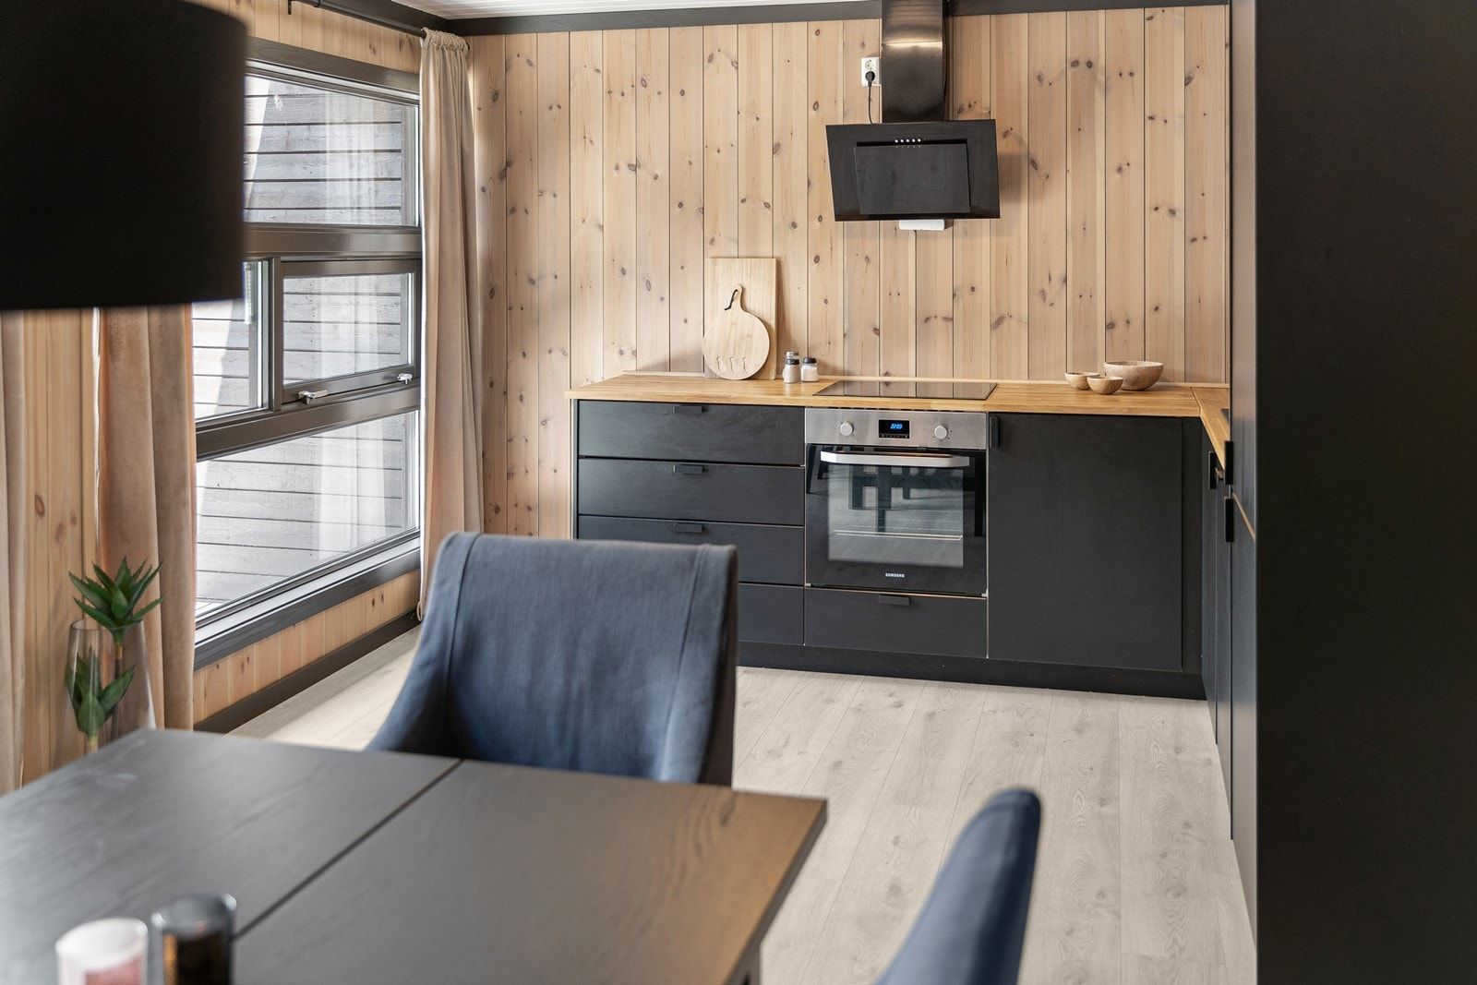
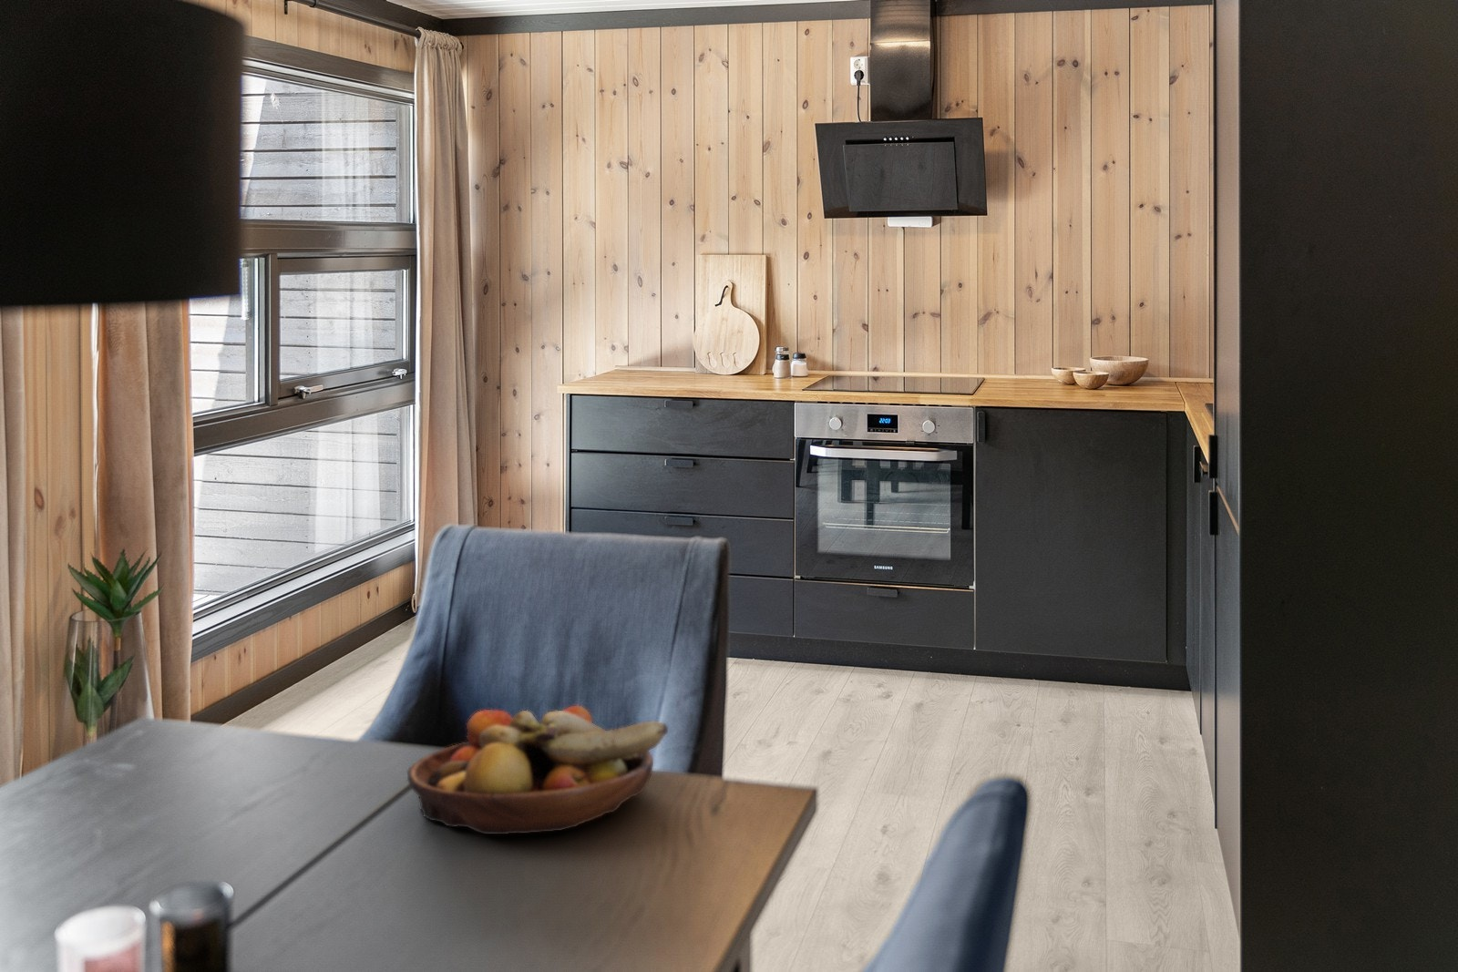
+ fruit bowl (535, 752)
